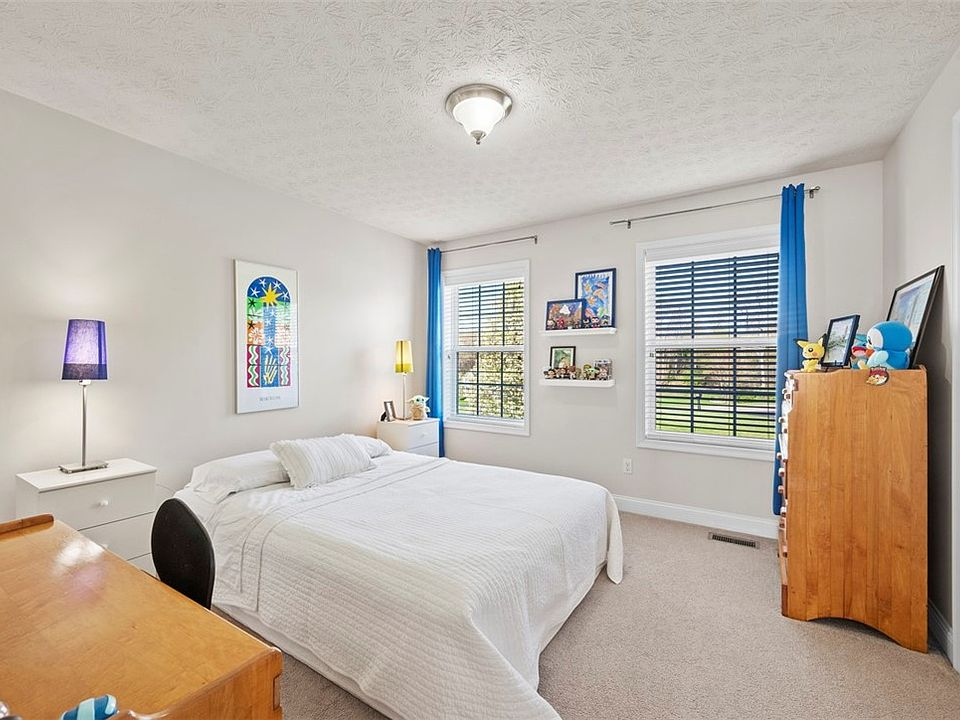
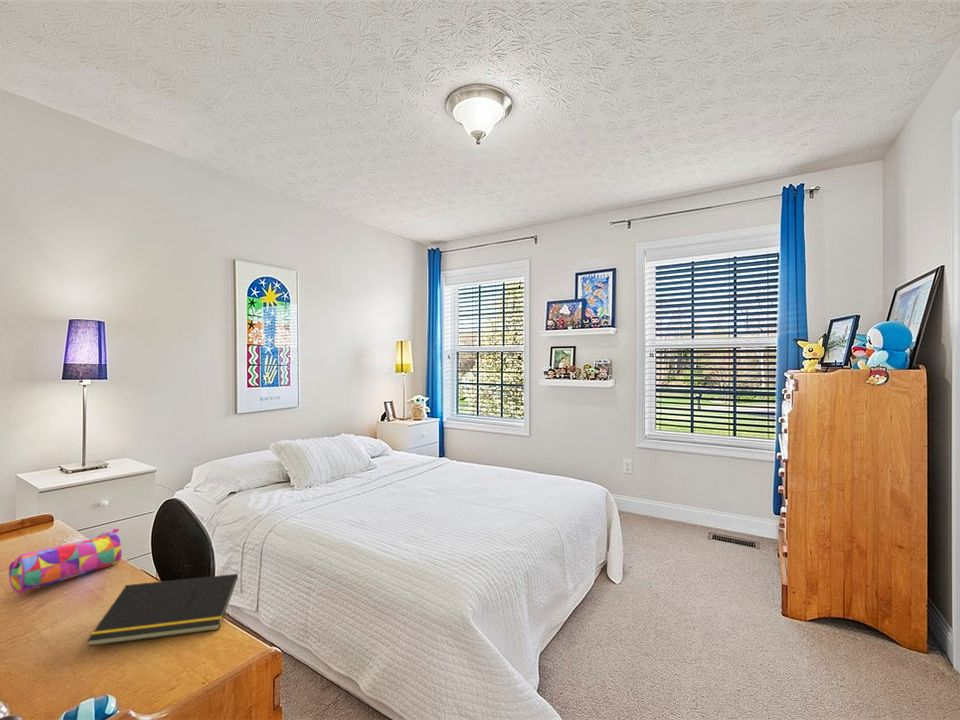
+ pencil case (69, 559)
+ notepad (170, 606)
